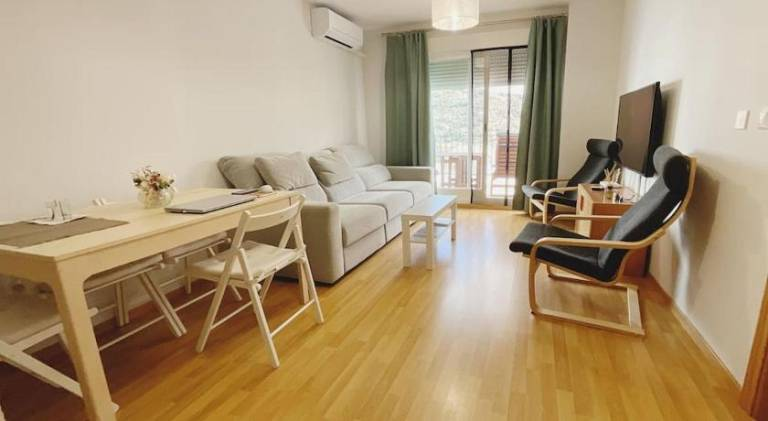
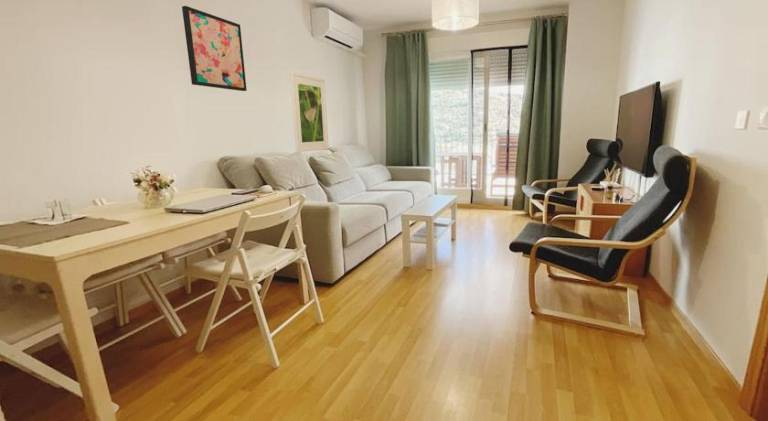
+ wall art (217, 52)
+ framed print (311, 114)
